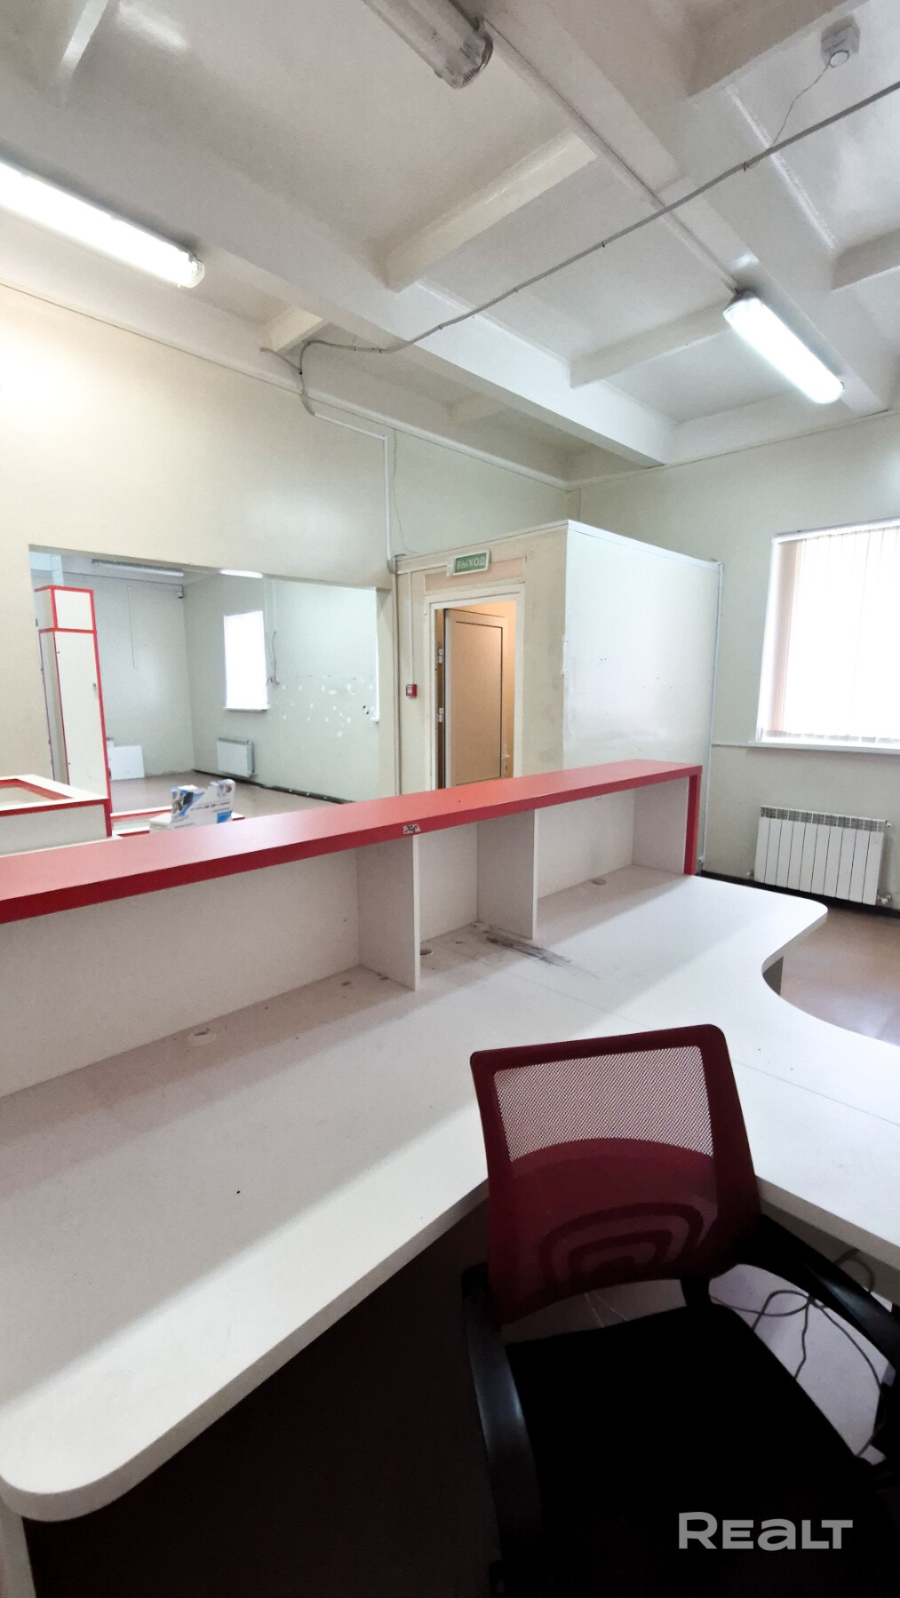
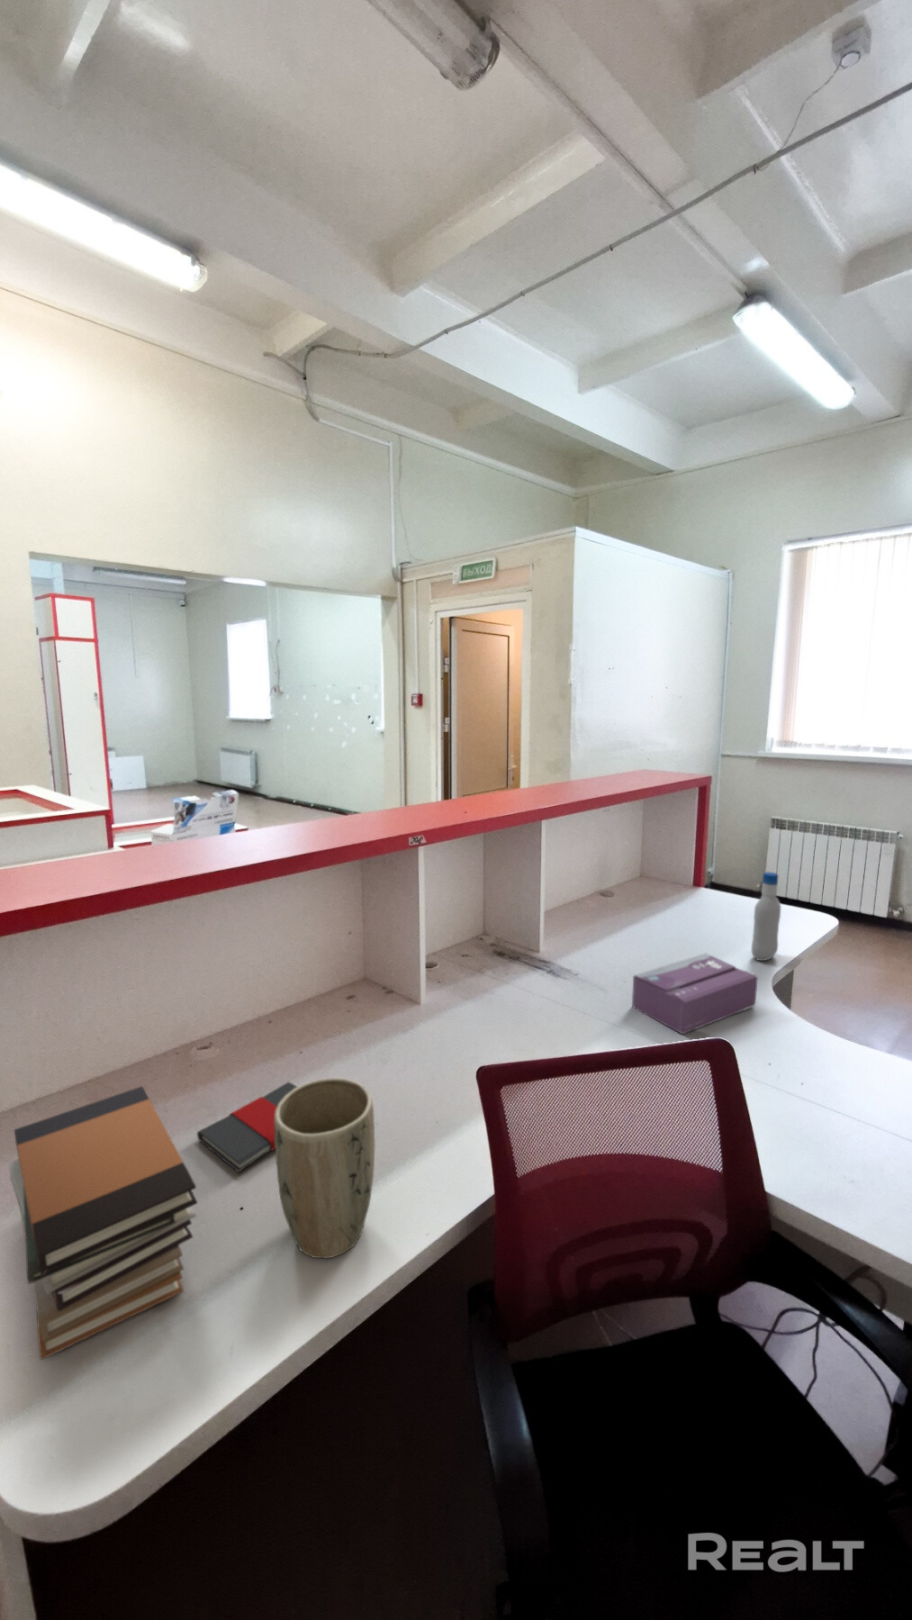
+ book stack (100, 1202)
+ bottle (767, 916)
+ book (265, 1122)
+ tissue box (694, 989)
+ plant pot (327, 1168)
